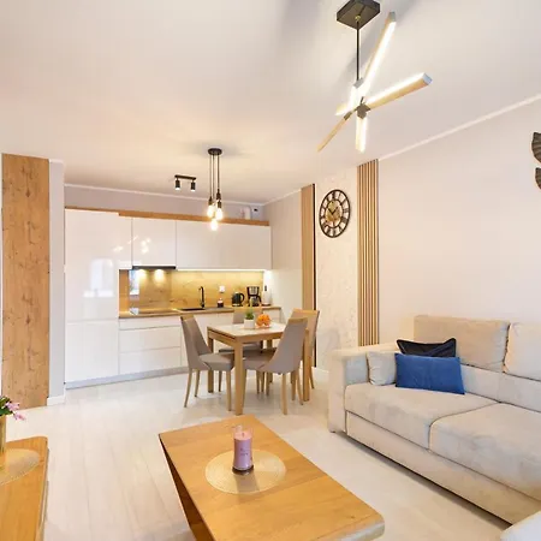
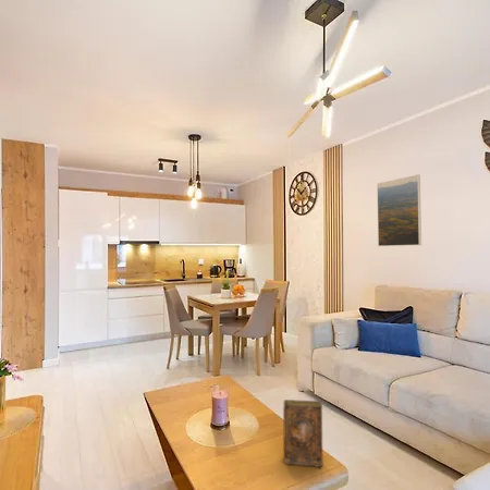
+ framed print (397, 212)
+ book (303, 432)
